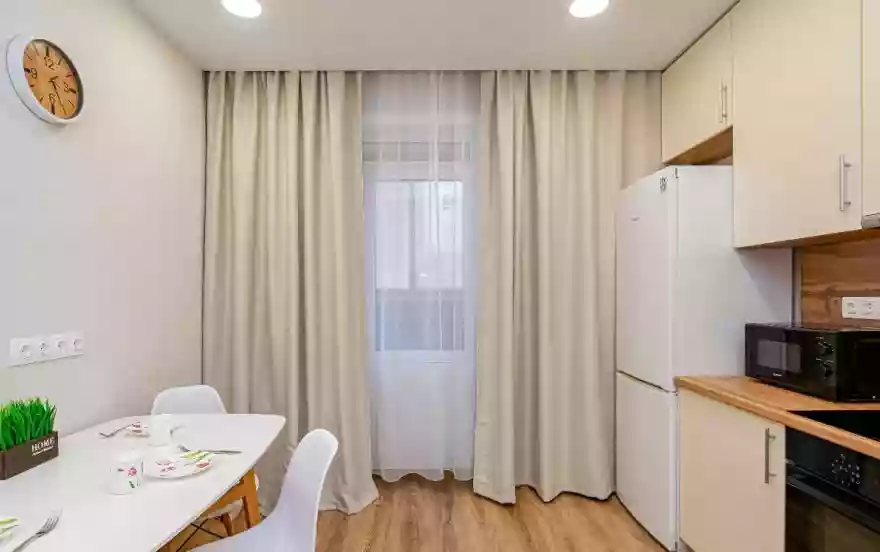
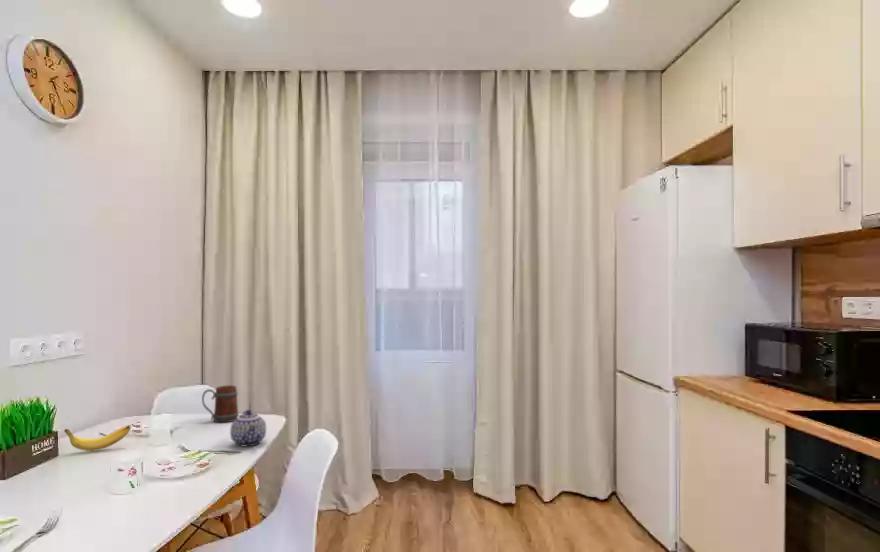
+ mug (220, 403)
+ banana (98, 438)
+ teapot (248, 426)
